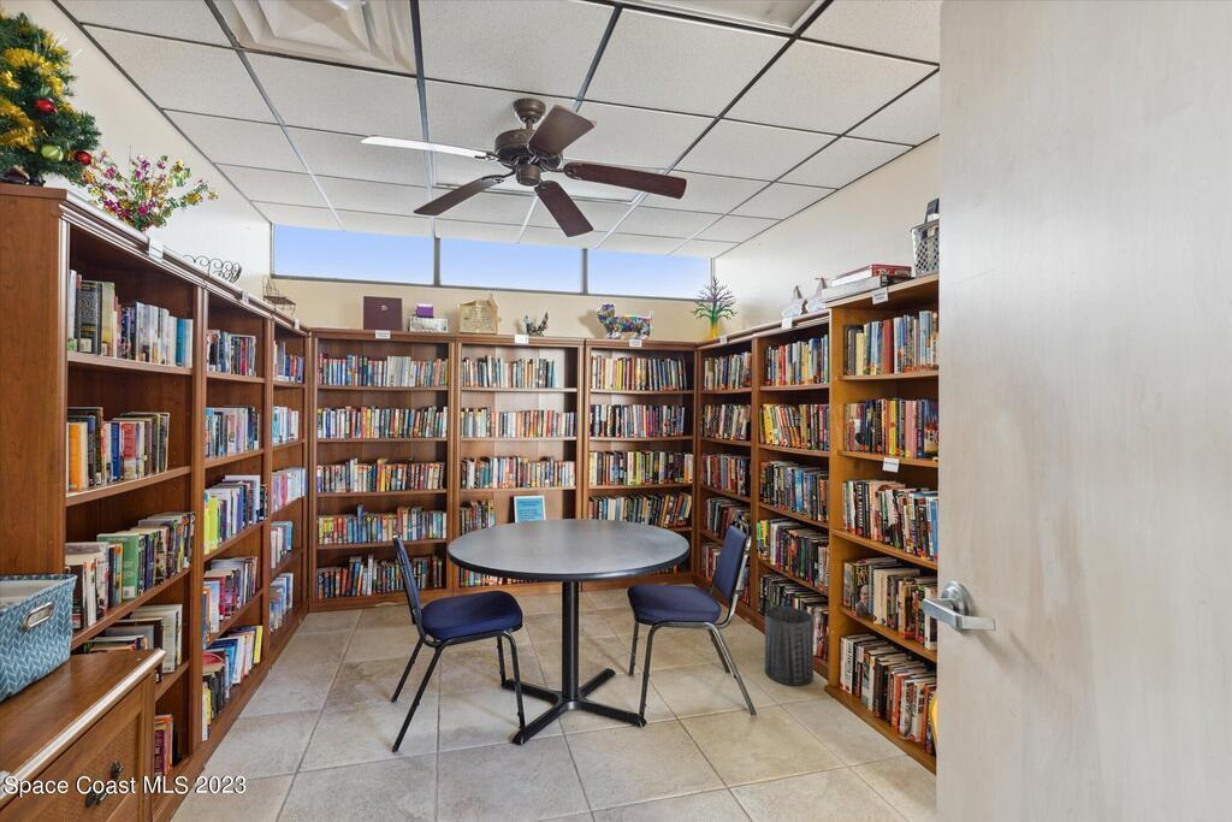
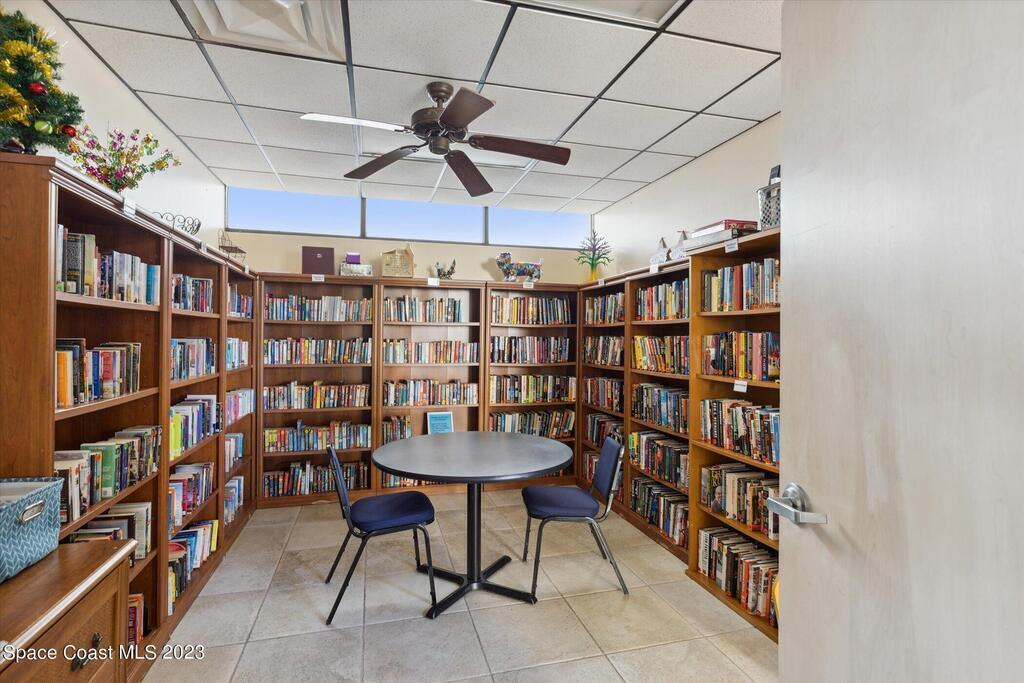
- trash can (788, 644)
